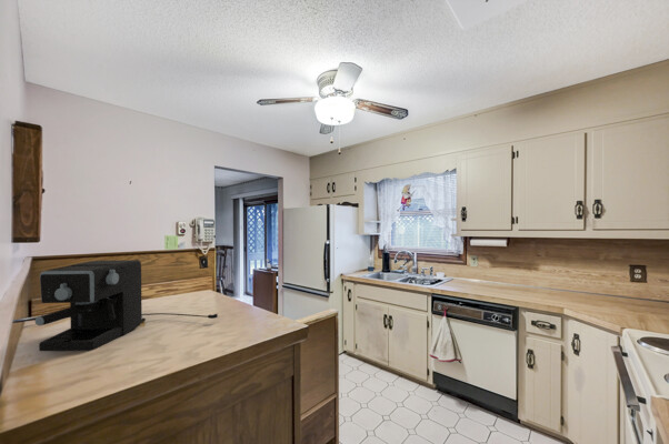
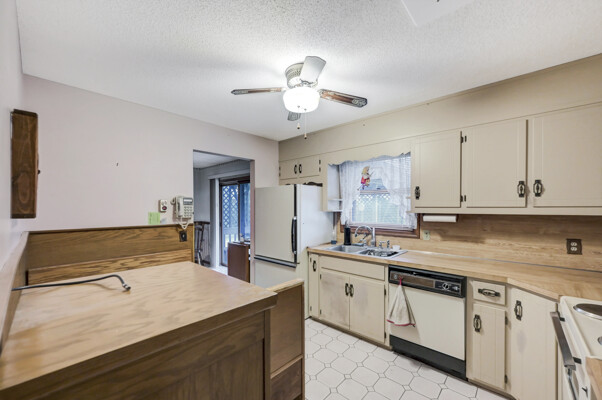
- coffee maker (138, 299)
